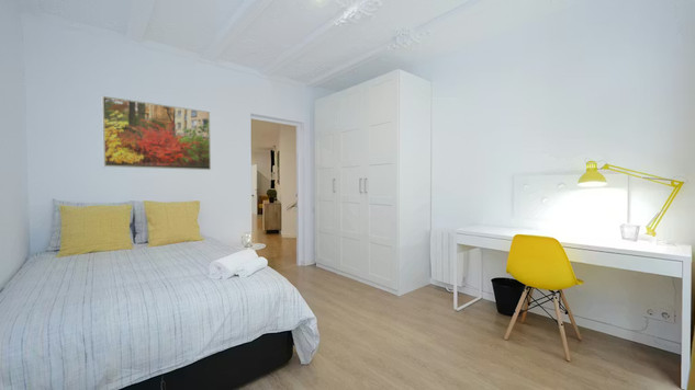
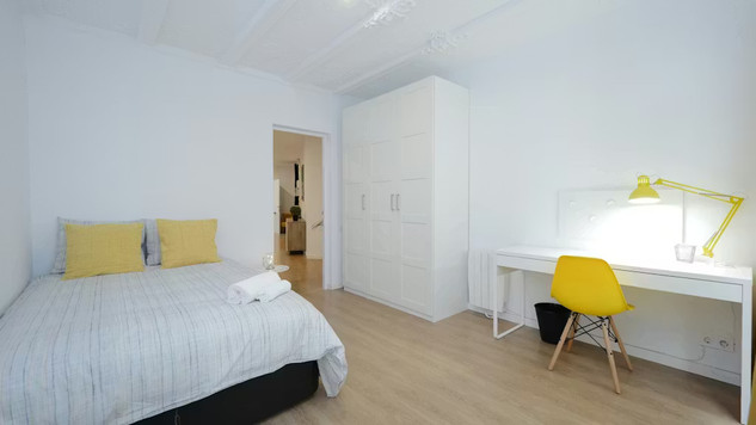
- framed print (161, 136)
